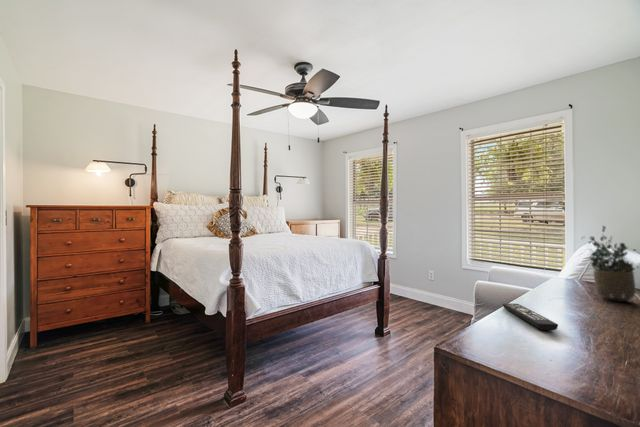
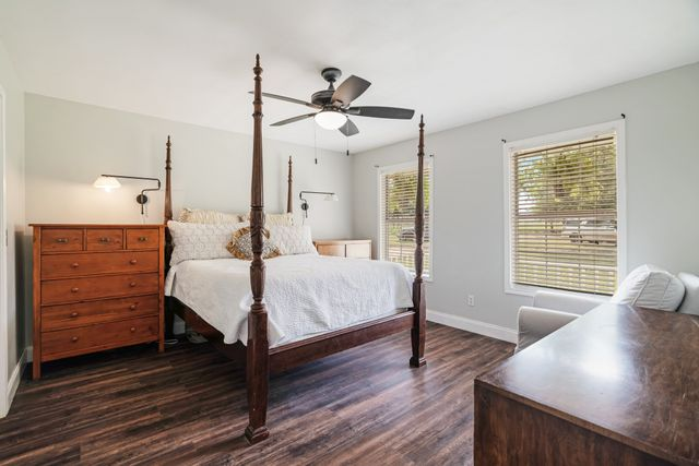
- remote control (527, 315)
- potted plant (609, 262)
